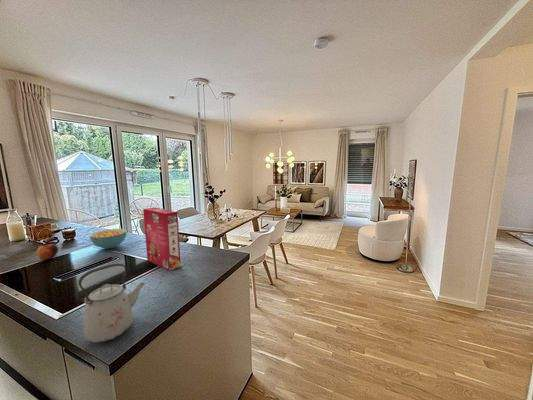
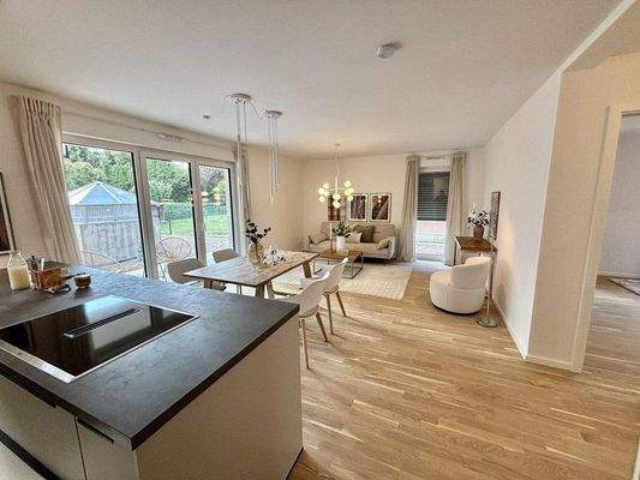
- cereal bowl (109, 240)
- cereal box (161, 237)
- kettle (116, 296)
- apple (47, 251)
